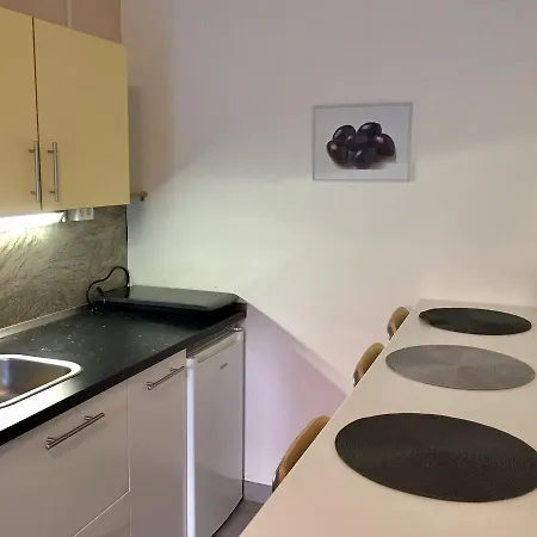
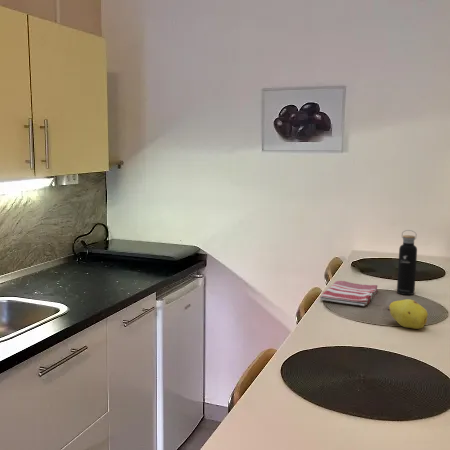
+ water bottle (407, 261)
+ fruit (407, 312)
+ dish towel (349, 292)
